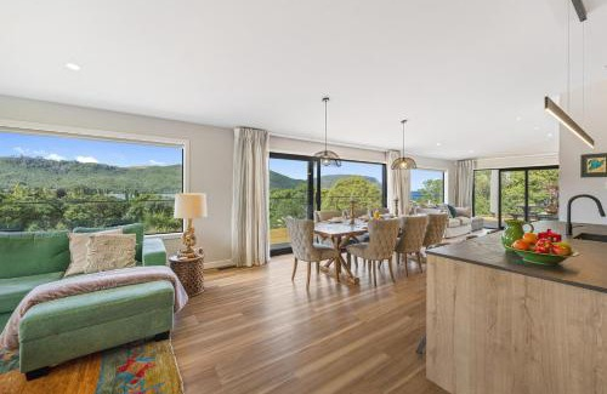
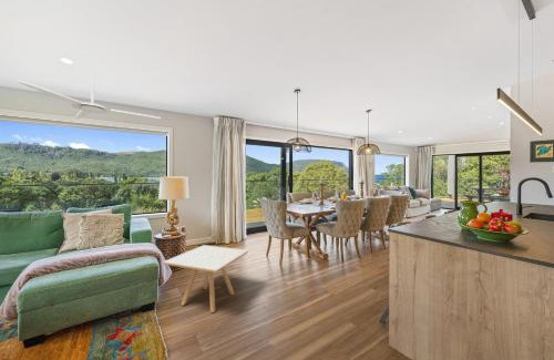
+ ceiling fan (101, 105)
+ side table (209, 277)
